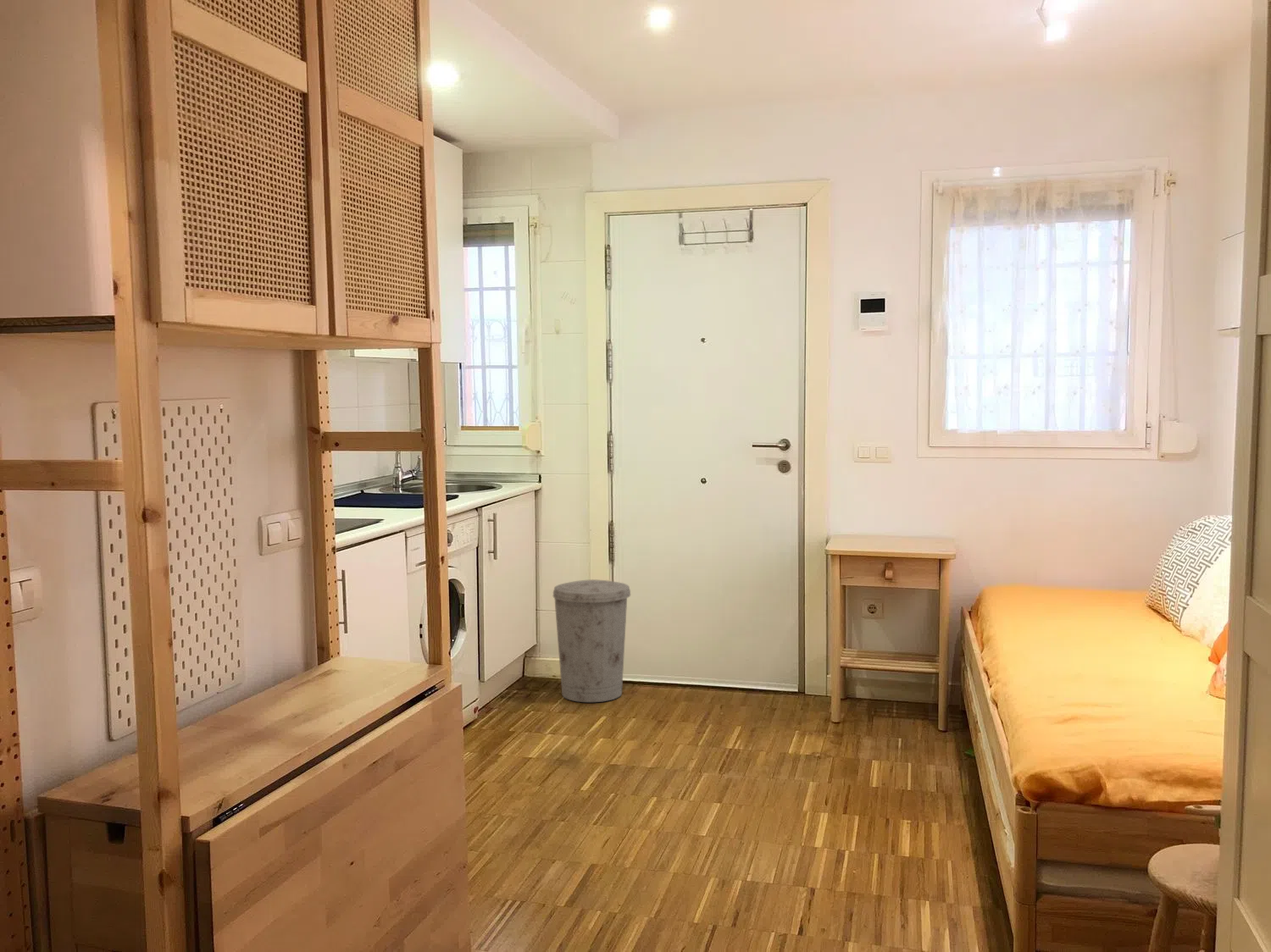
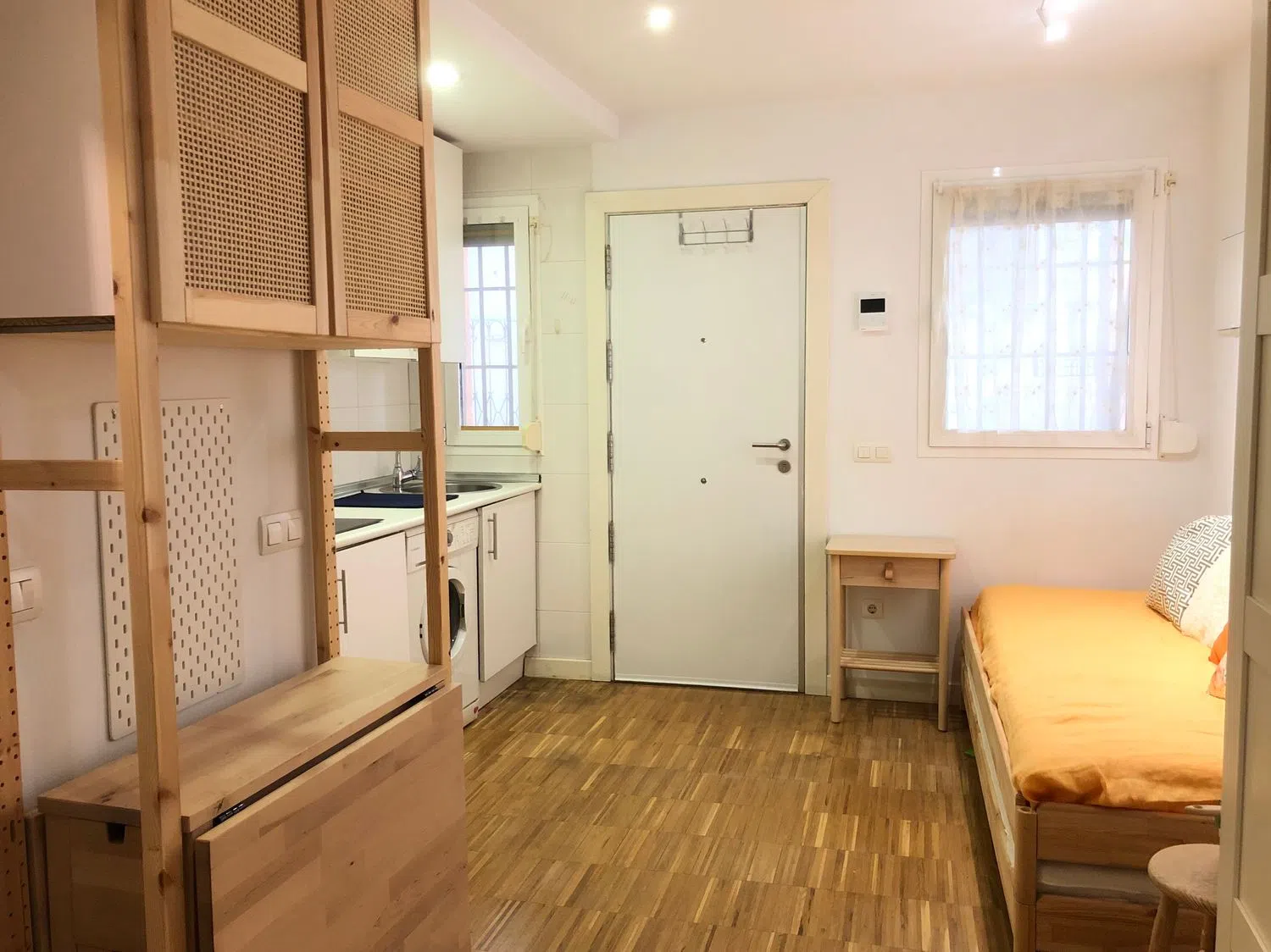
- trash can (592, 638)
